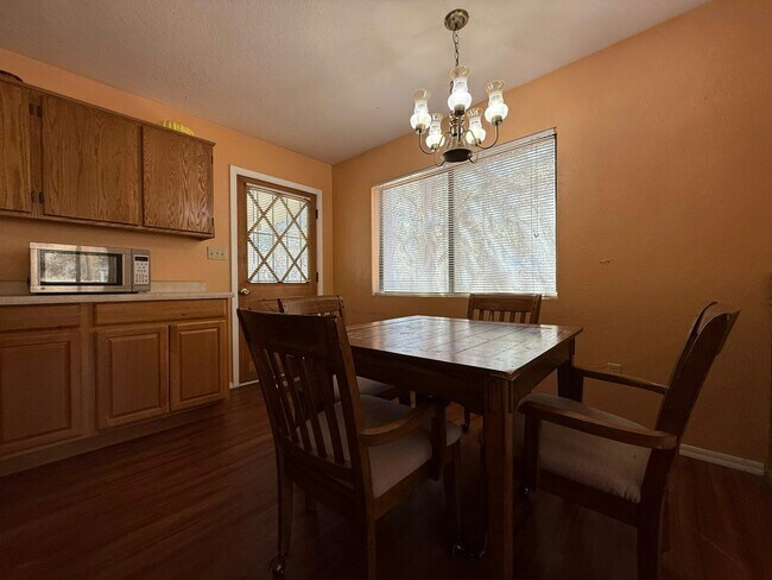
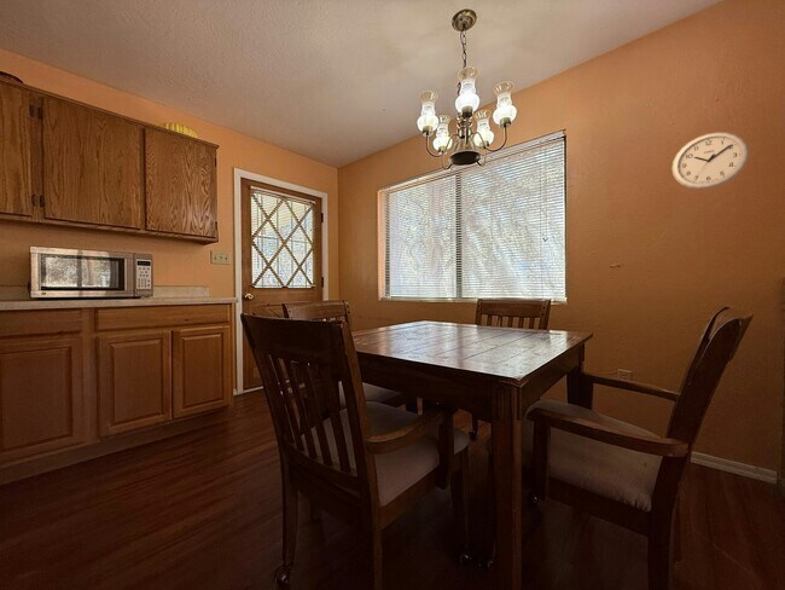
+ wall clock (708, 160)
